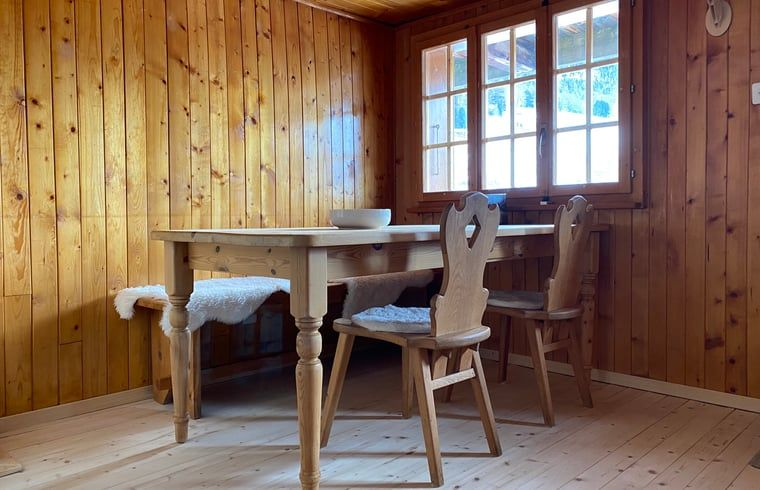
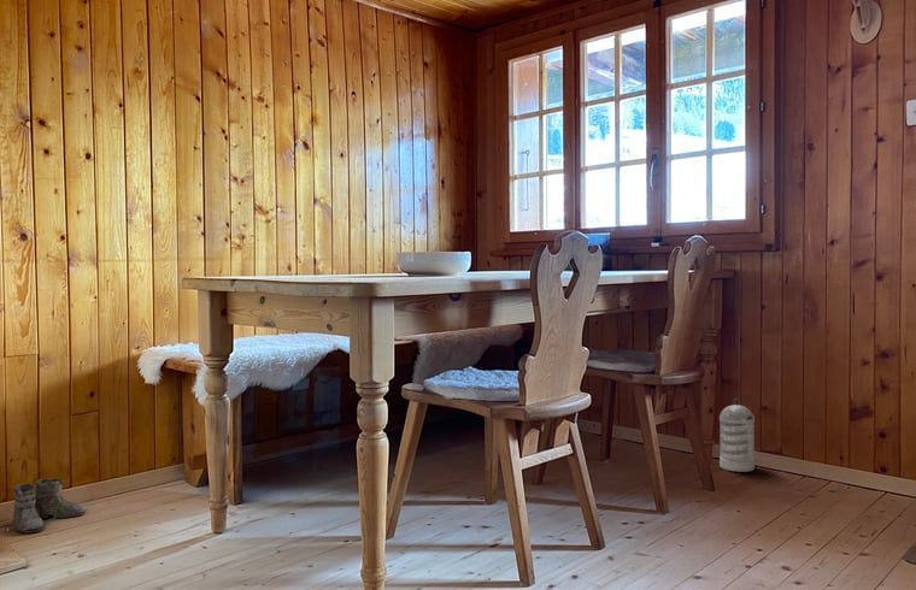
+ boots (42, 502)
+ lantern (736, 432)
